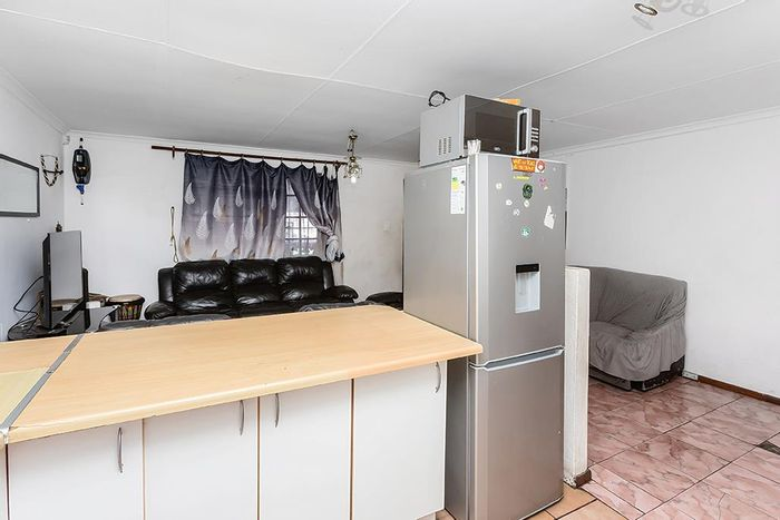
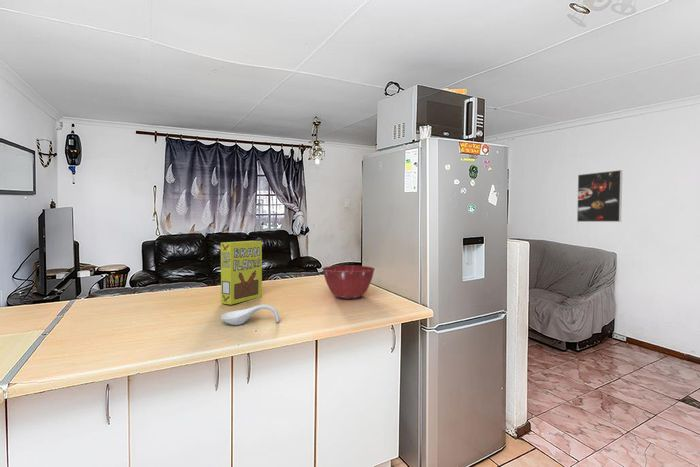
+ spoon rest (250, 314)
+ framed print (598, 197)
+ mixing bowl (348, 282)
+ cereal box (242, 270)
